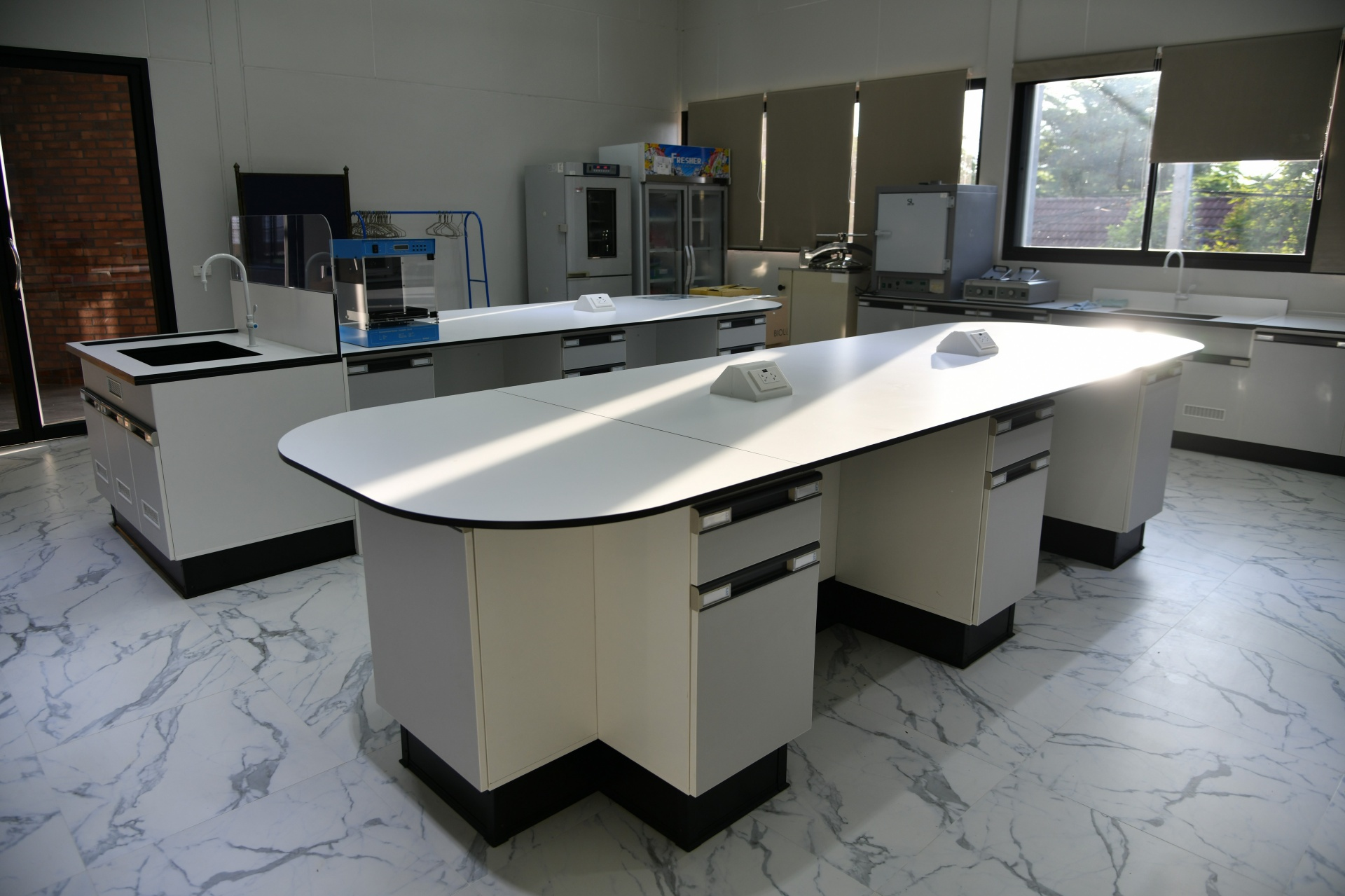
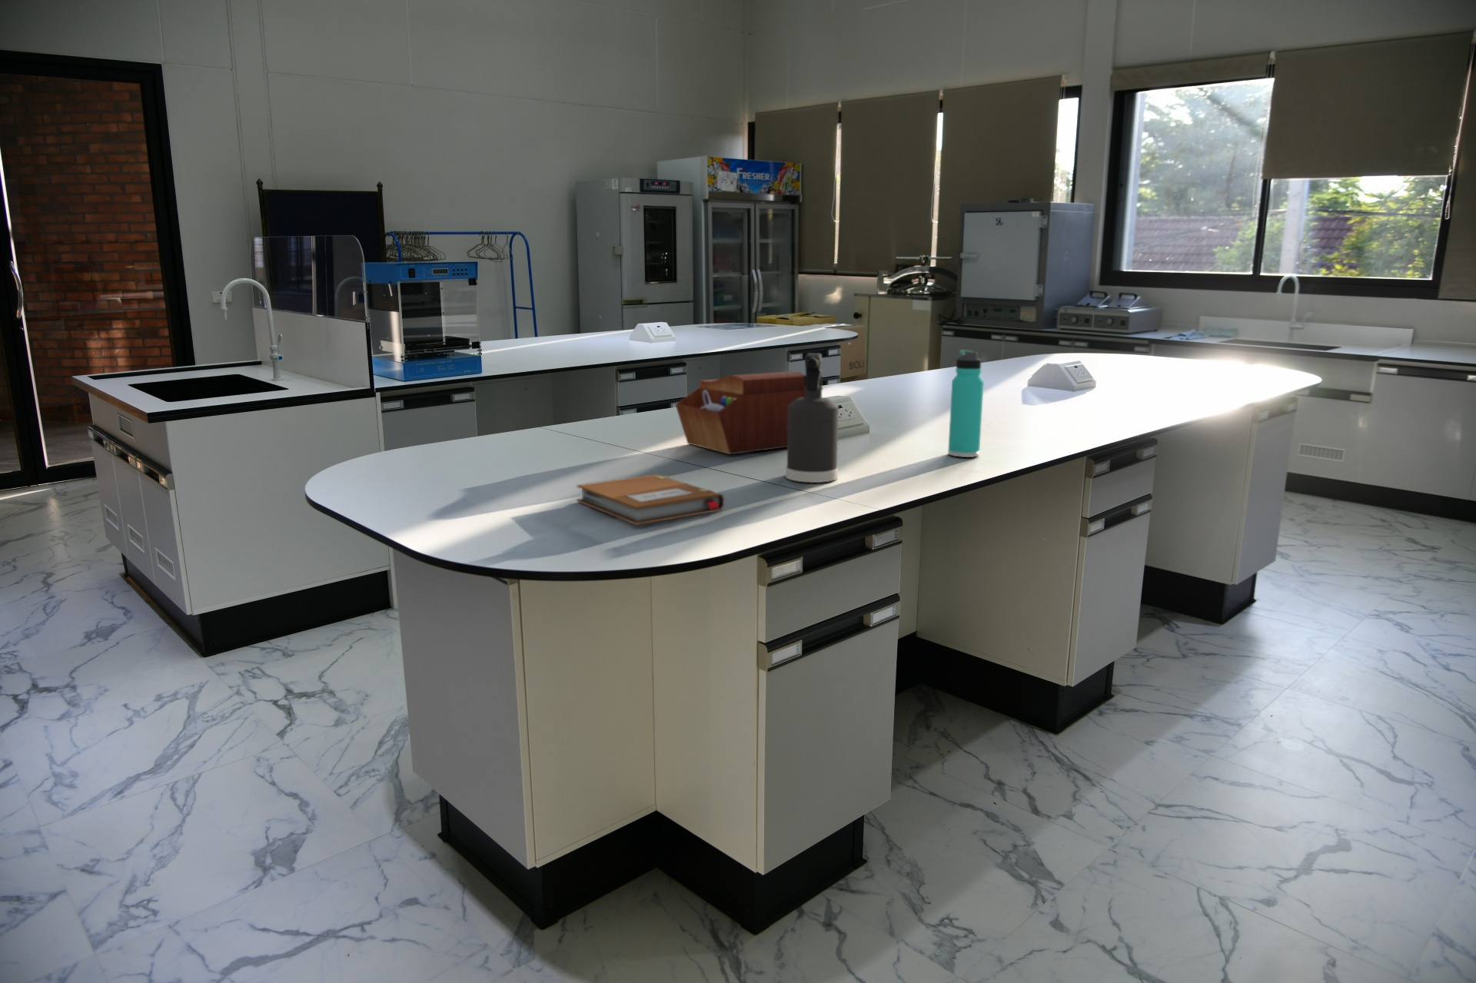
+ notebook (651, 497)
+ spray bottle (812, 416)
+ sewing box (739, 409)
+ thermos bottle (967, 403)
